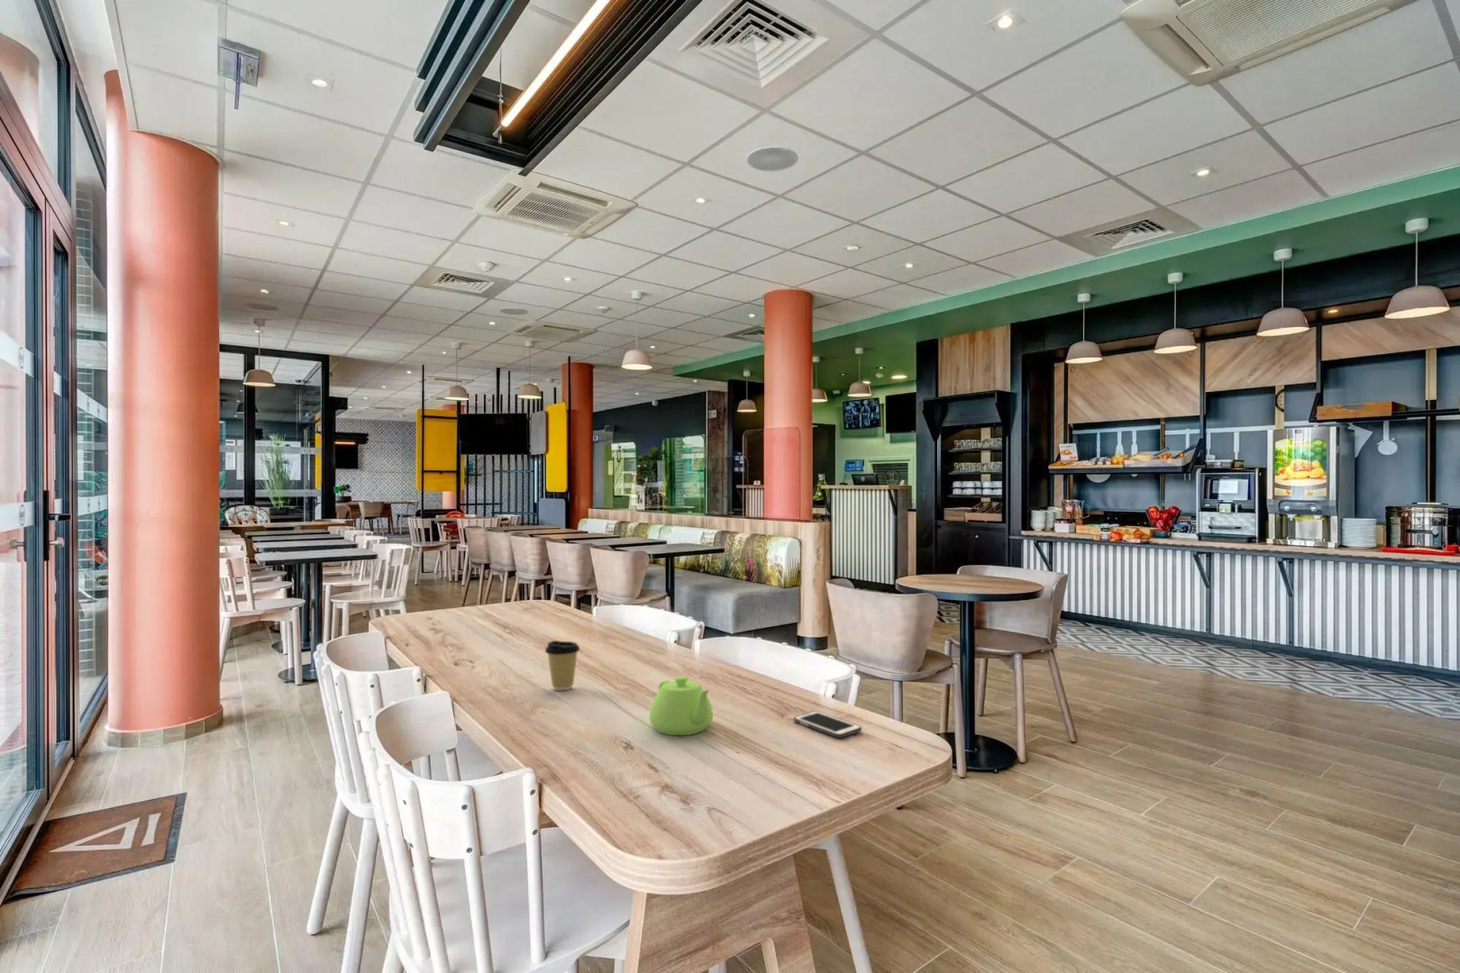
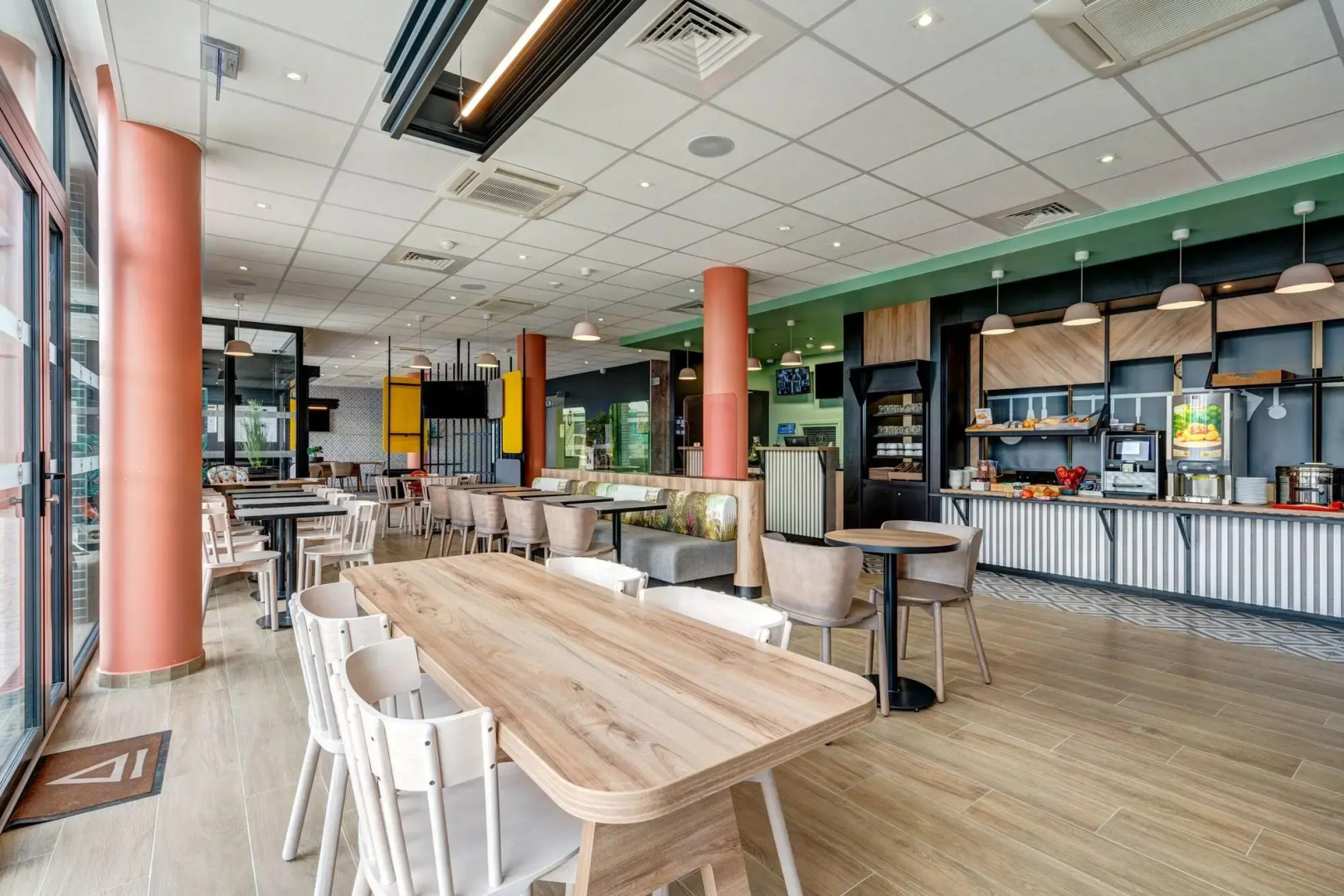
- teapot (683, 703)
- cell phone (827, 723)
- coffee cup (563, 665)
